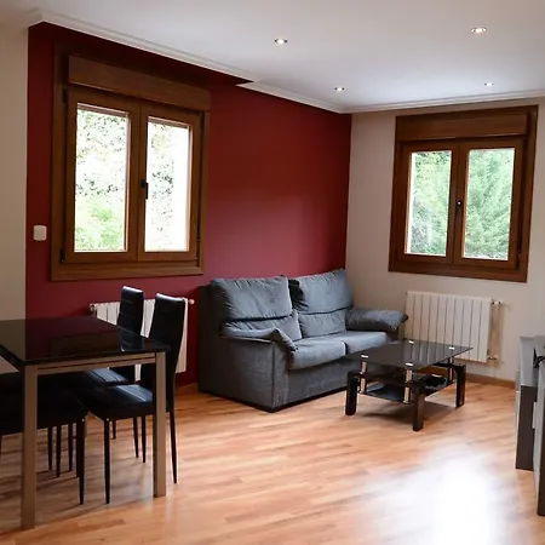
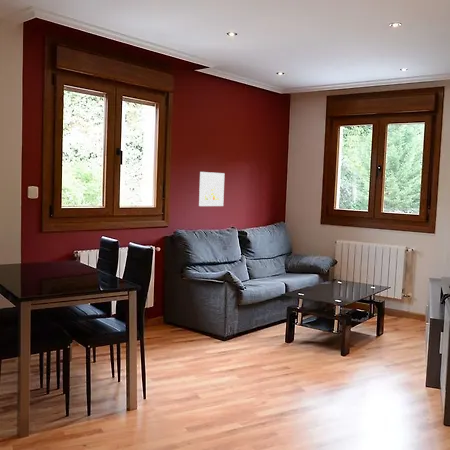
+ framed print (212, 189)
